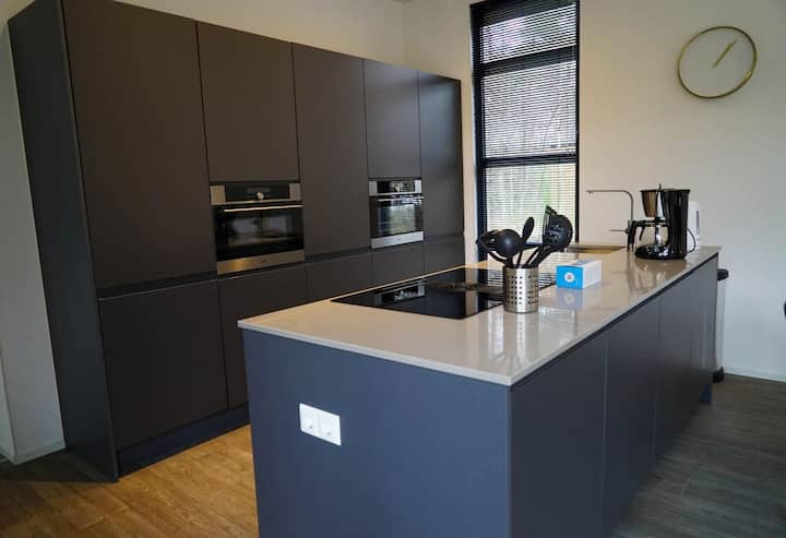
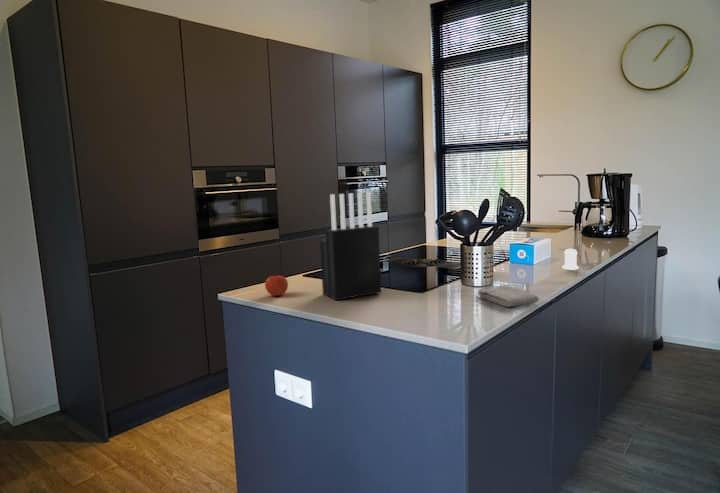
+ apple (276, 283)
+ knife block (348, 243)
+ salt shaker (570, 258)
+ washcloth (506, 294)
